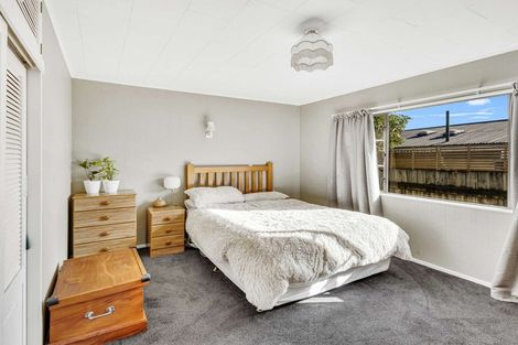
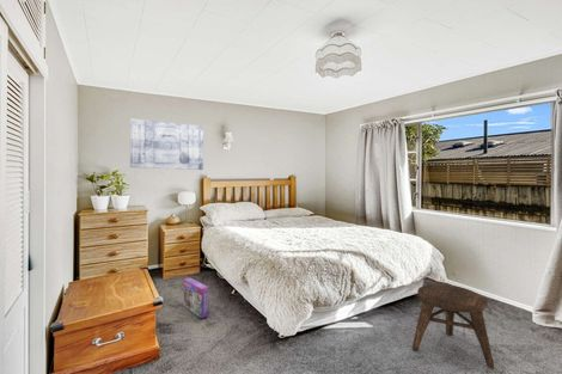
+ wall art (169, 146)
+ box (195, 296)
+ stool (450, 320)
